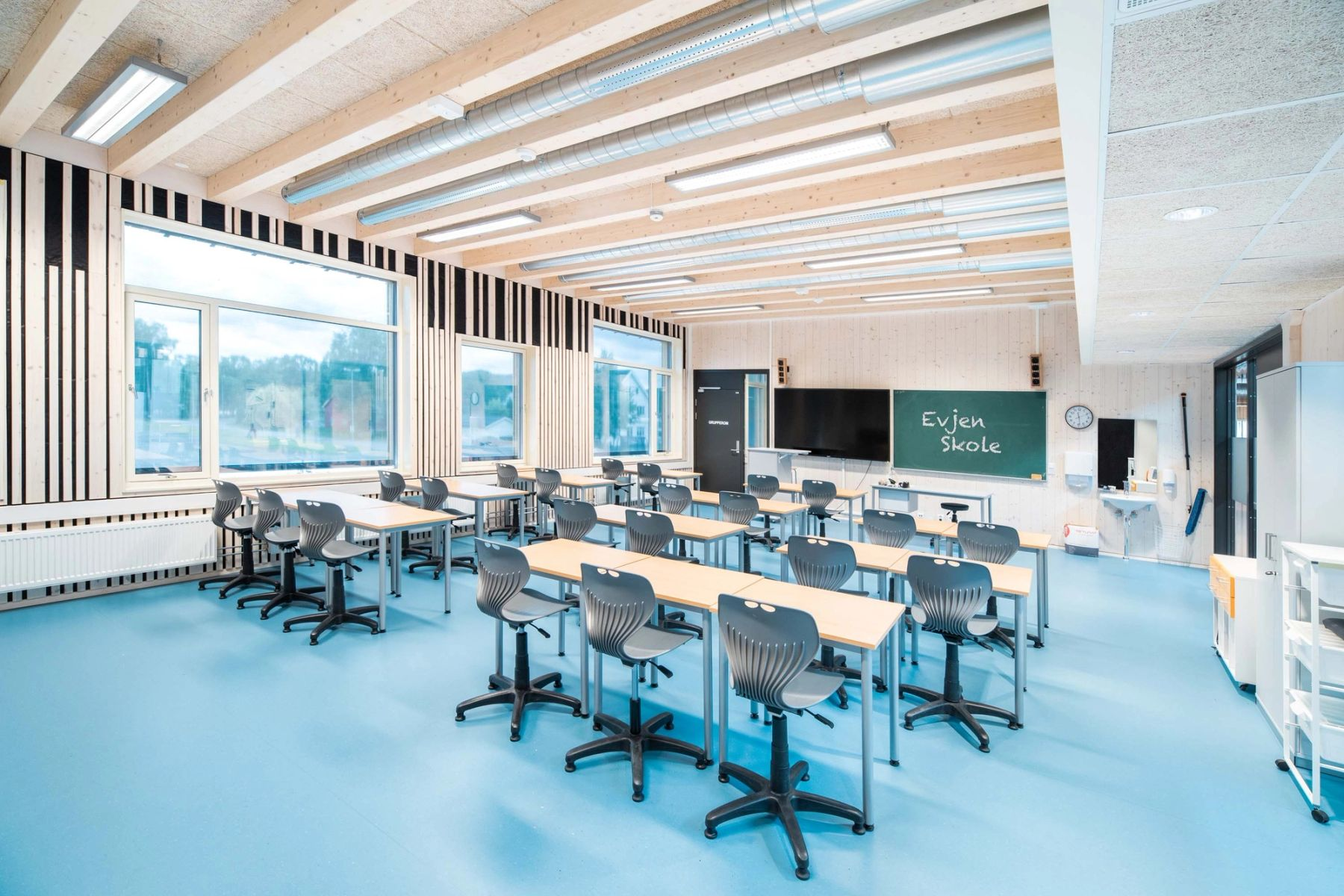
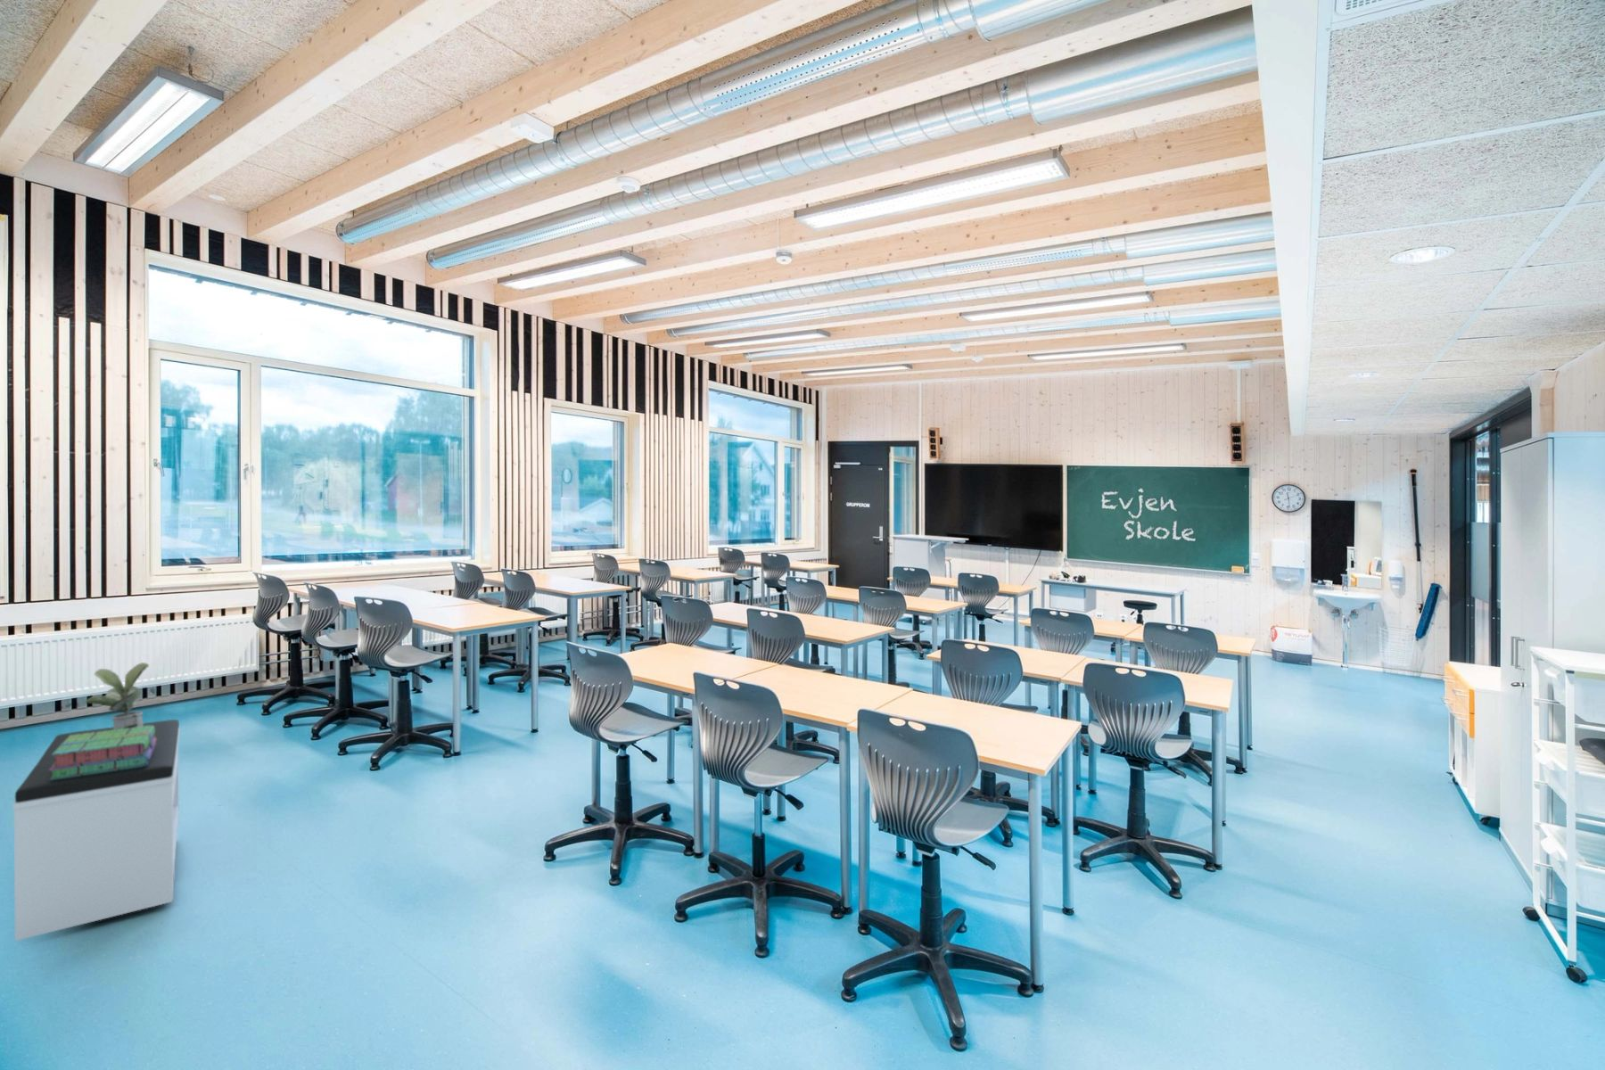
+ bench (110, 811)
+ potted plant (117, 700)
+ stack of books (106, 750)
